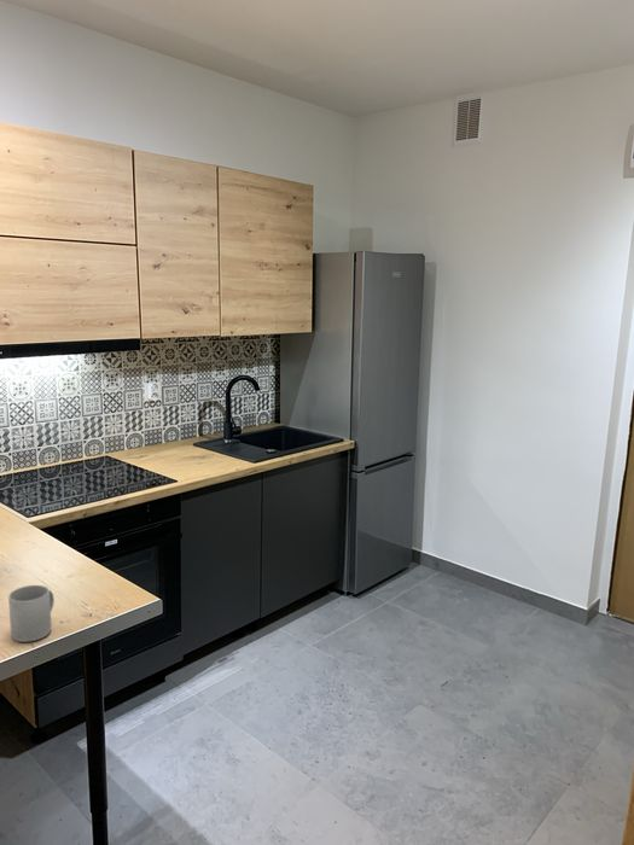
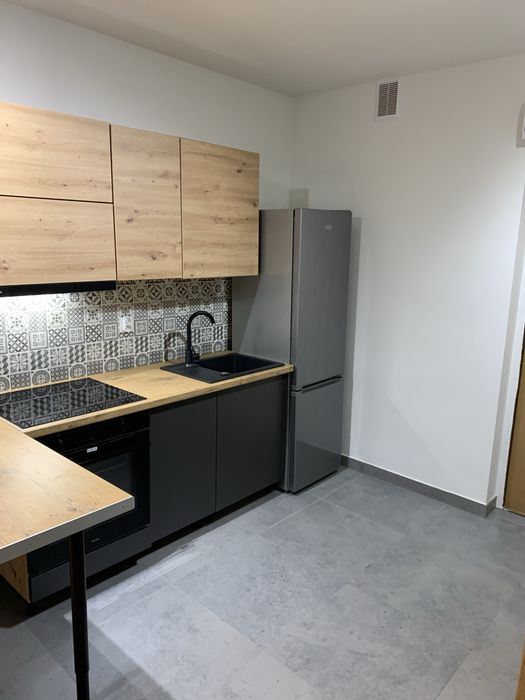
- mug (35, 608)
